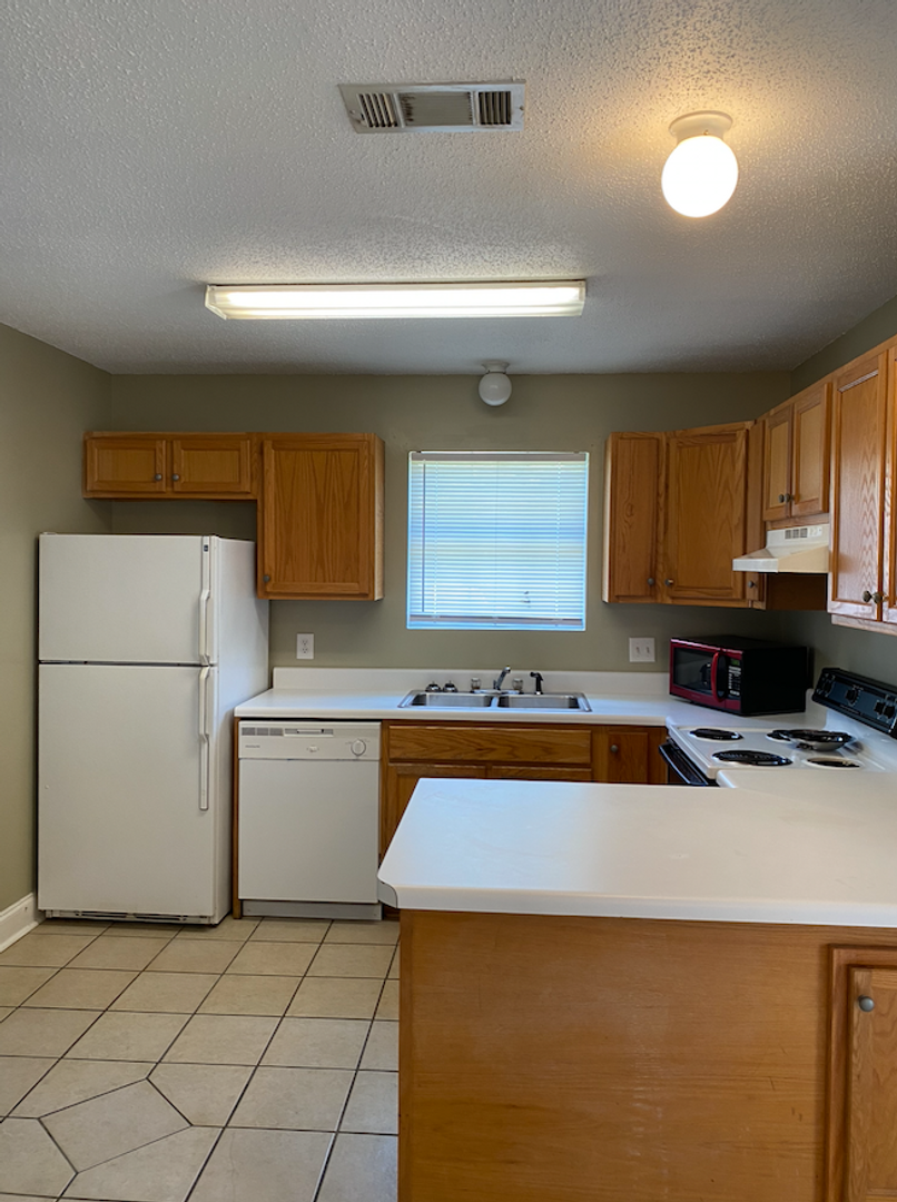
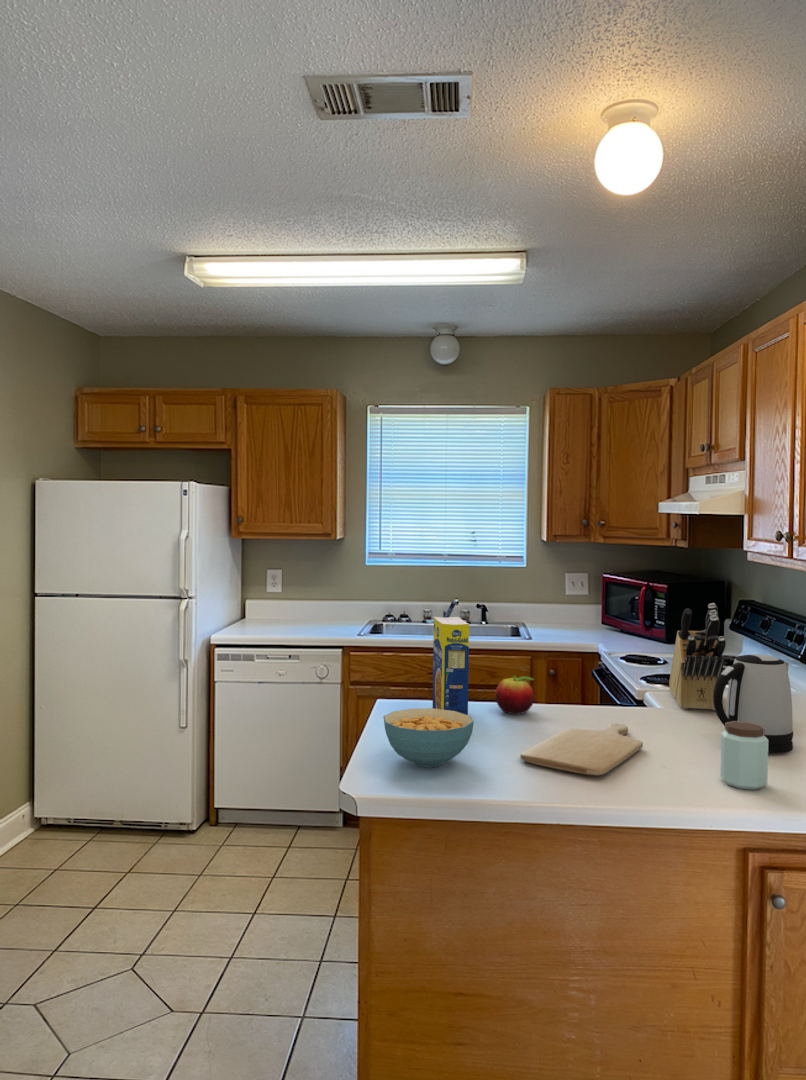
+ knife block (696, 651)
+ legume (450, 667)
+ cereal bowl (427, 740)
+ peanut butter (744, 754)
+ kettle (751, 700)
+ chopping board (592, 744)
+ fruit (514, 694)
